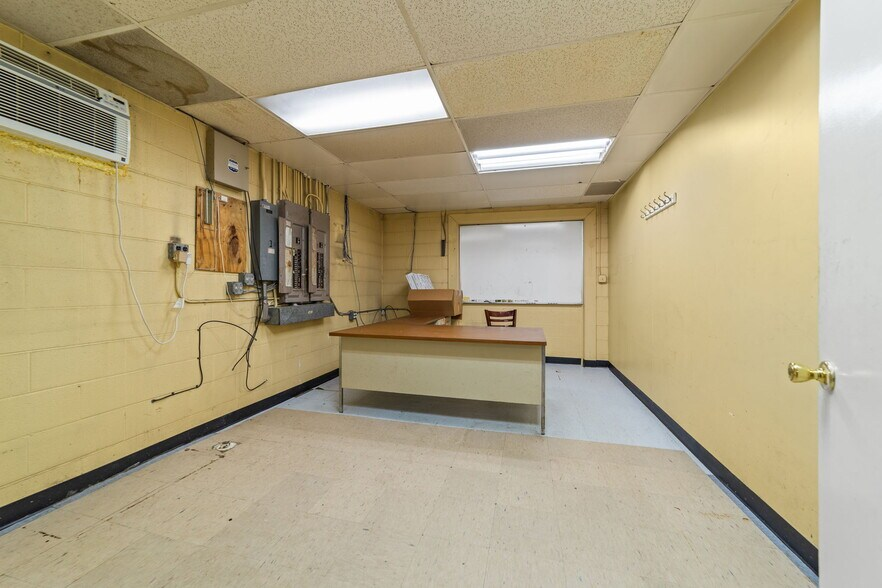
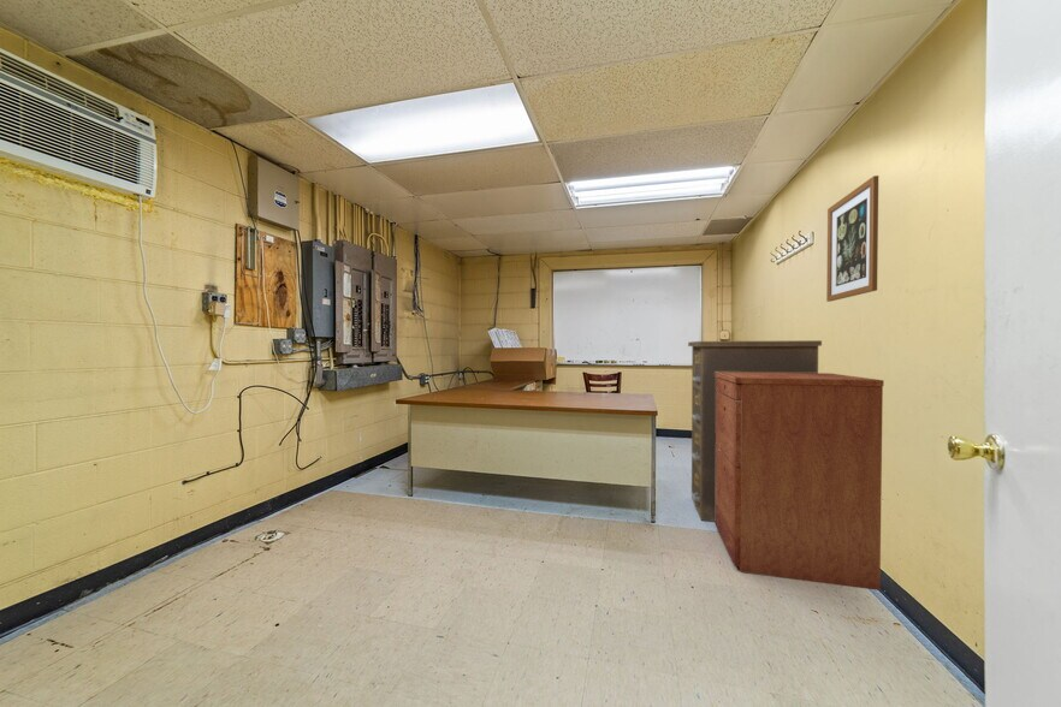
+ wall art (849, 245)
+ filing cabinet (715, 427)
+ filing cabinet (786, 465)
